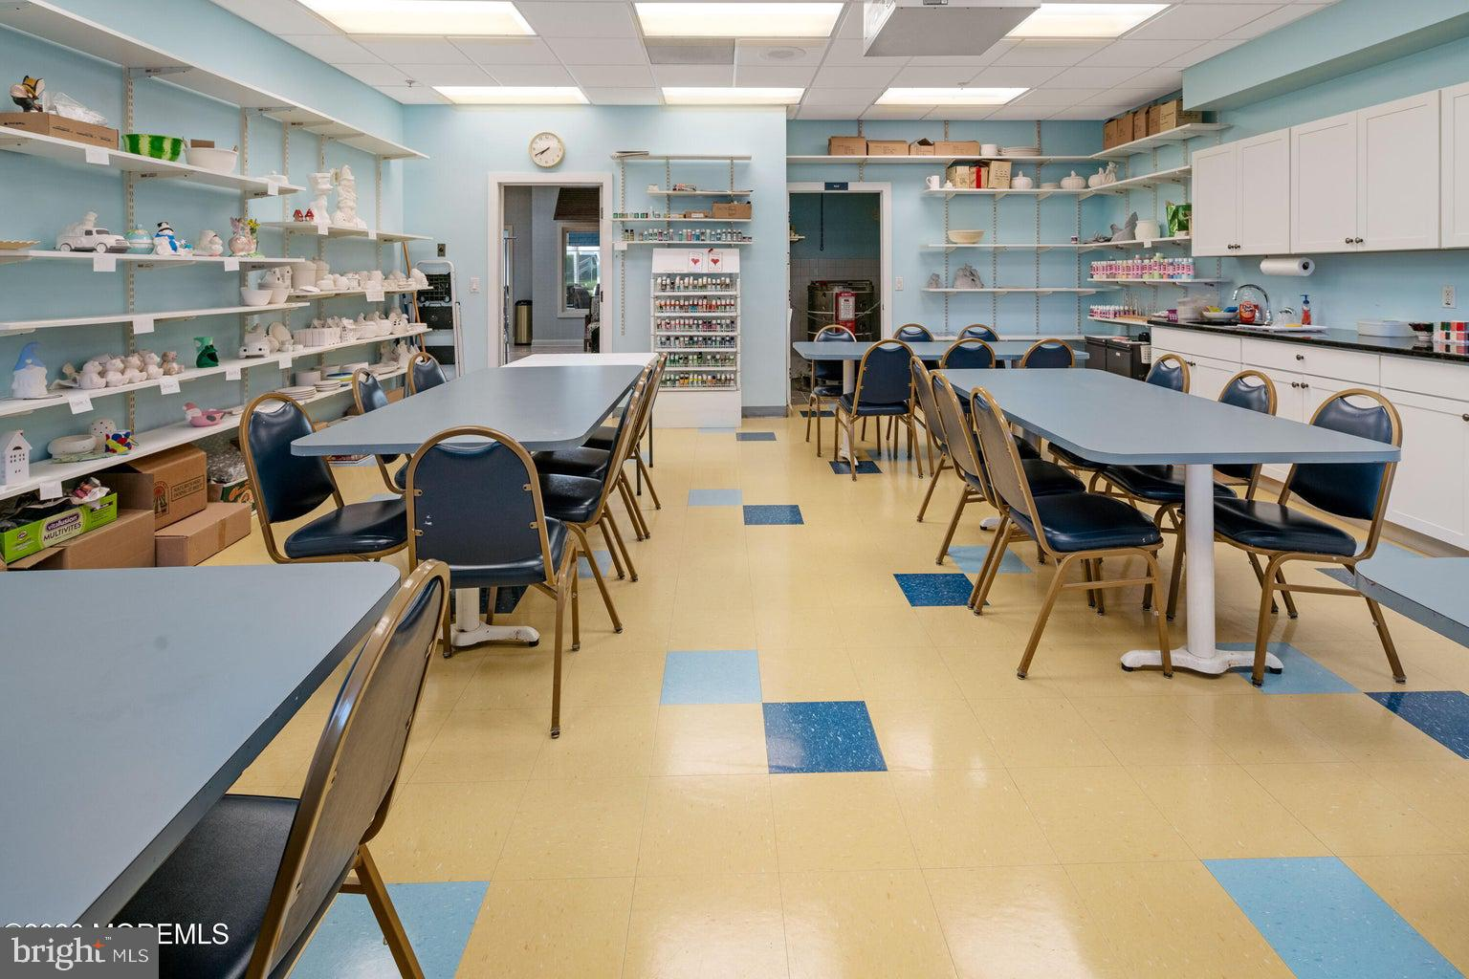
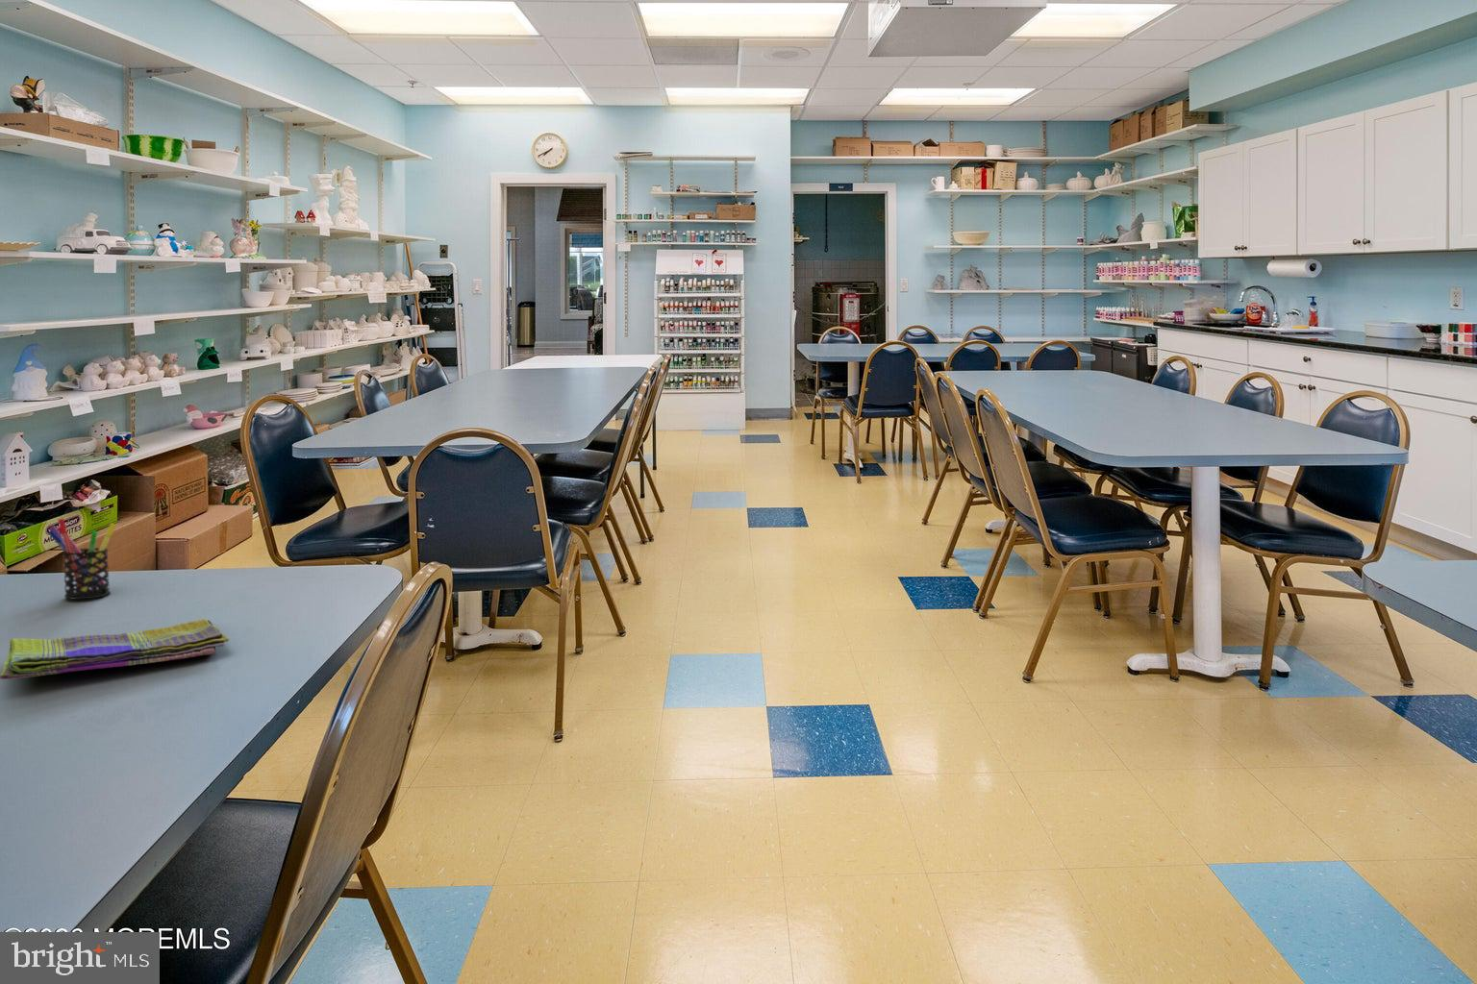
+ dish towel (119, 645)
+ pen holder (85, 557)
